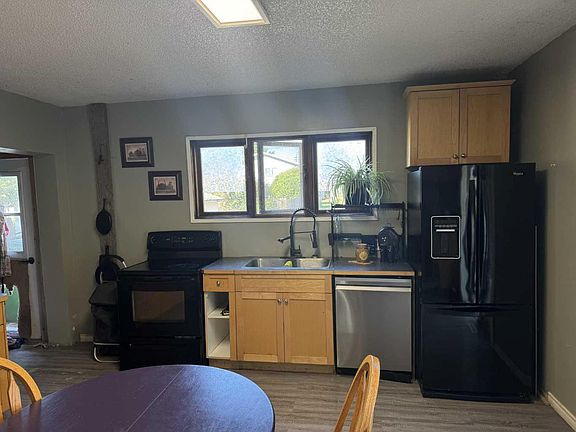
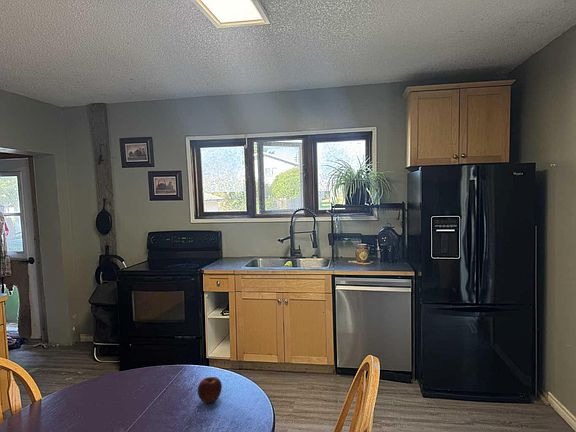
+ apple (210, 390)
